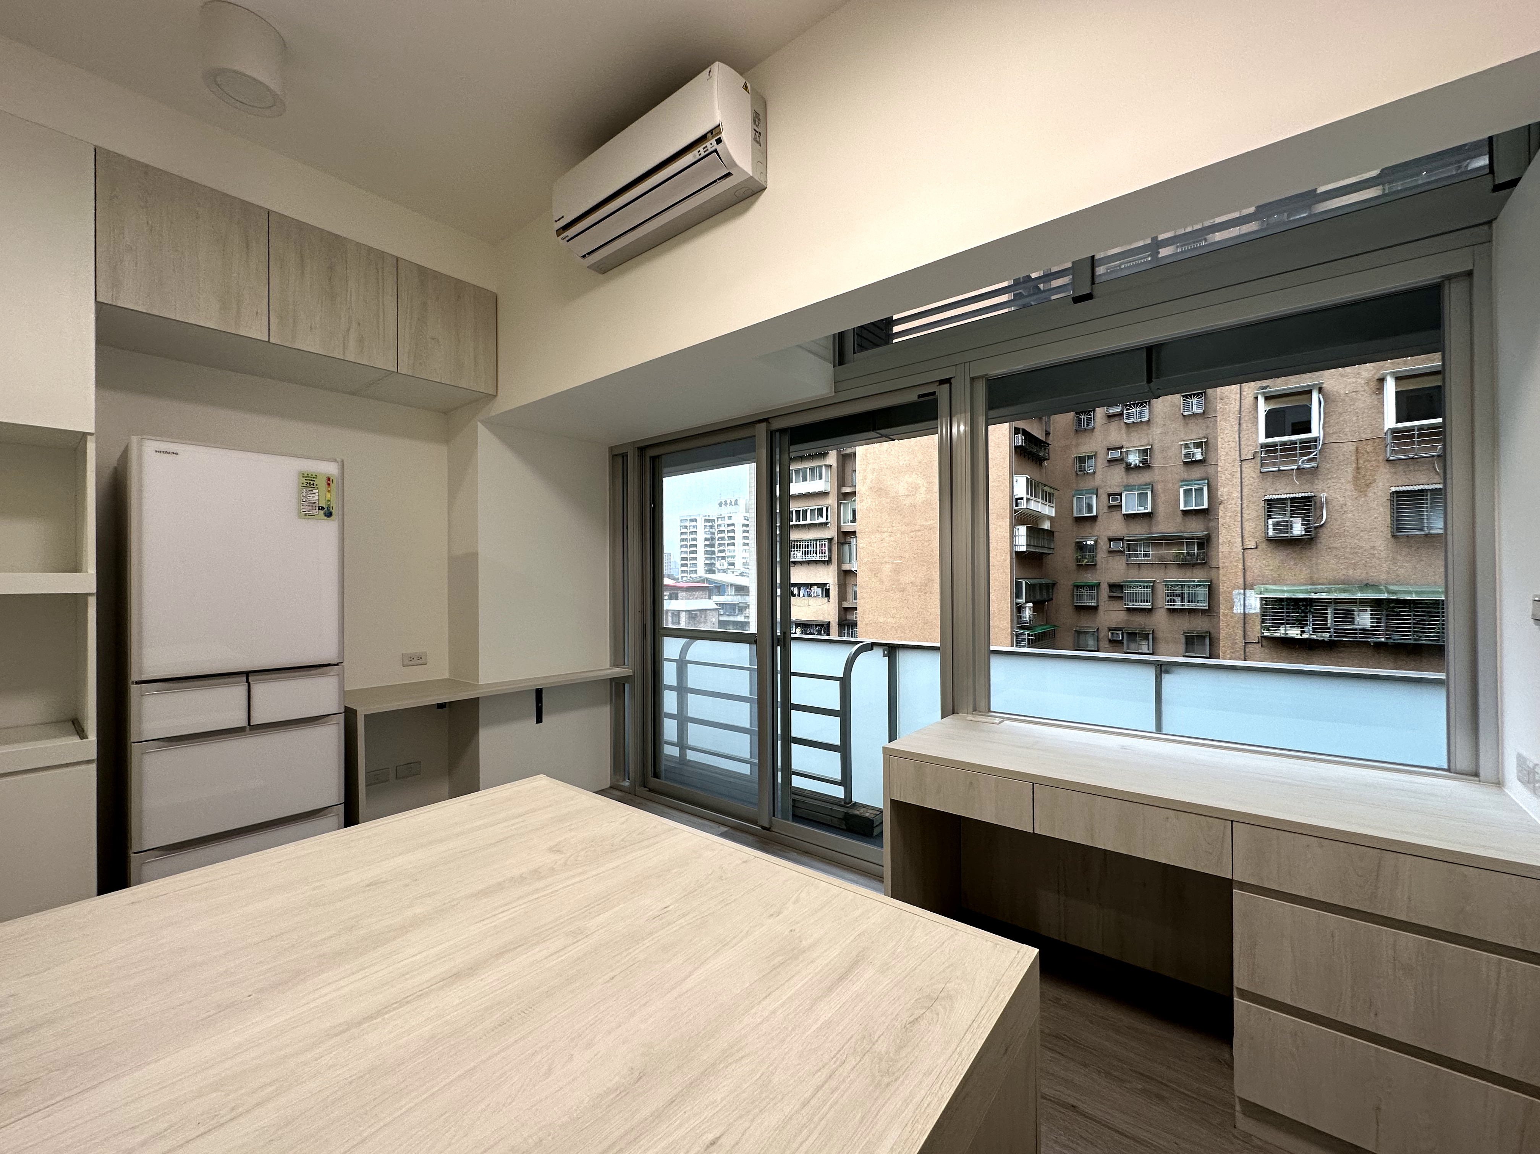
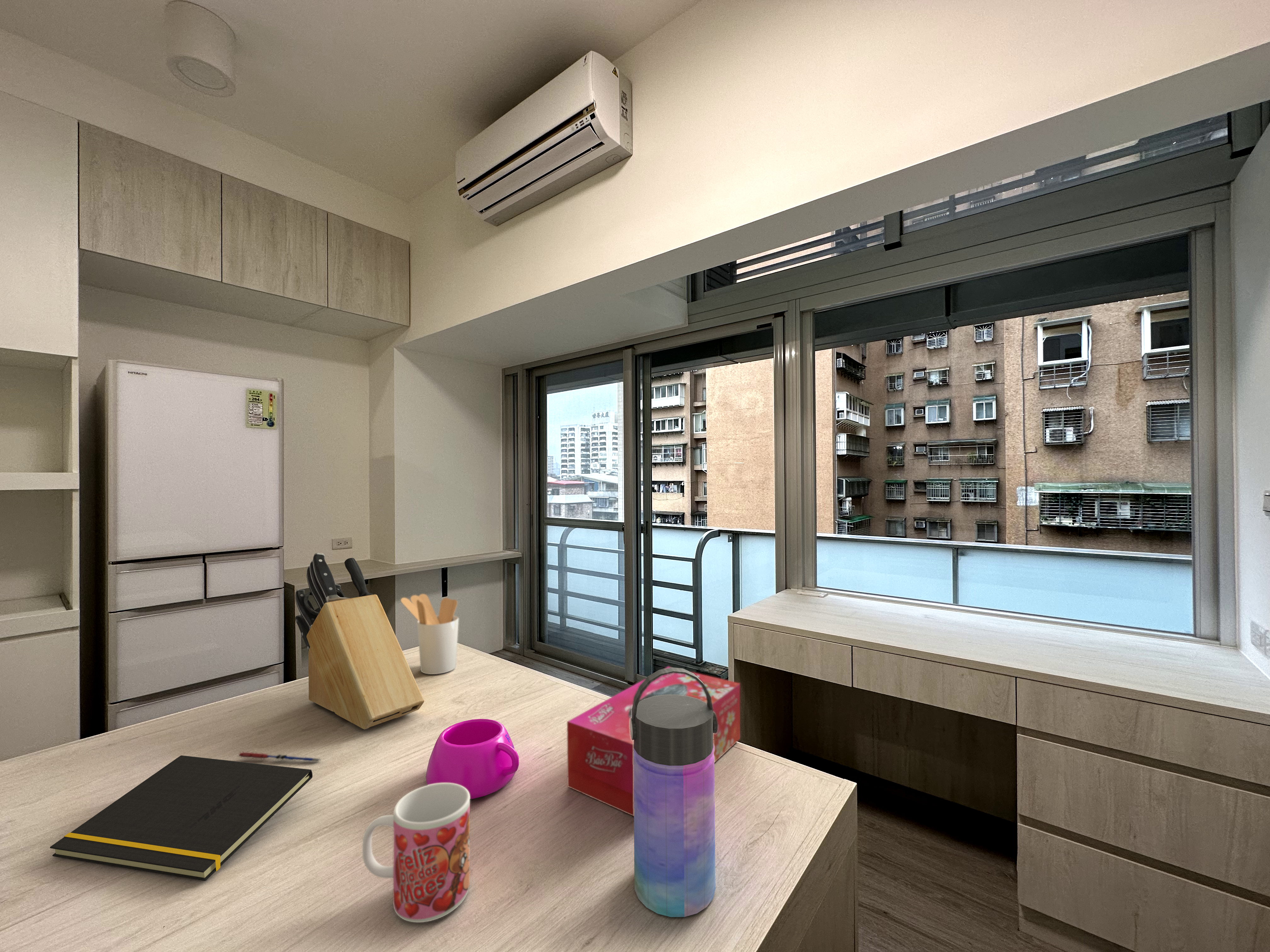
+ knife block (354, 629)
+ tissue box (633, 740)
+ mug (417, 846)
+ utensil holder (430, 631)
+ notepad (192, 809)
+ pen (279, 756)
+ water bottle (674, 777)
+ bowl (478, 756)
